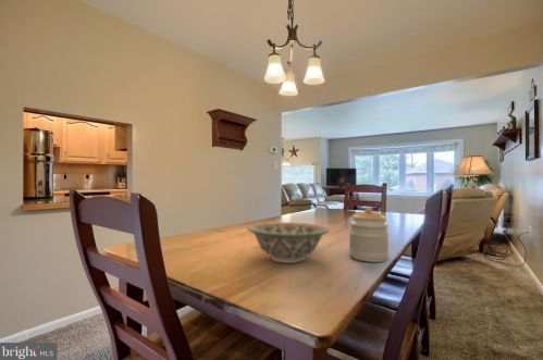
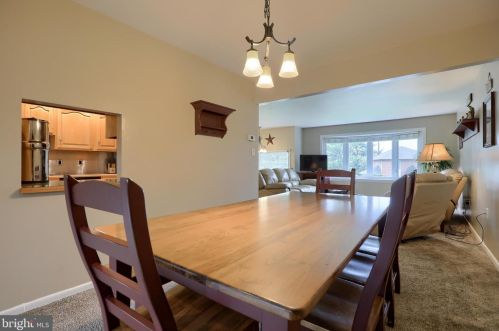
- decorative bowl (287, 241)
- jar (368, 232)
